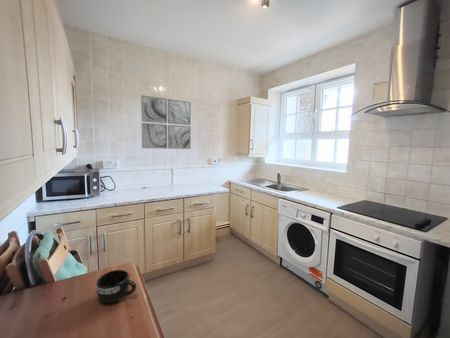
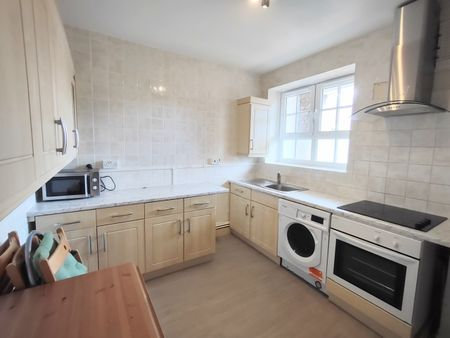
- mug (117, 287)
- wall art (168, 123)
